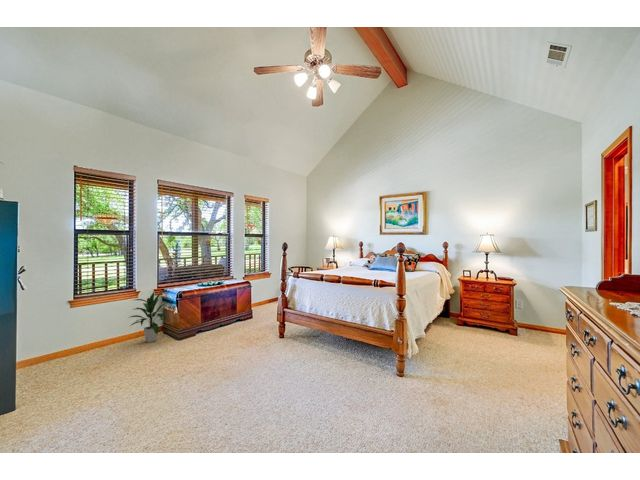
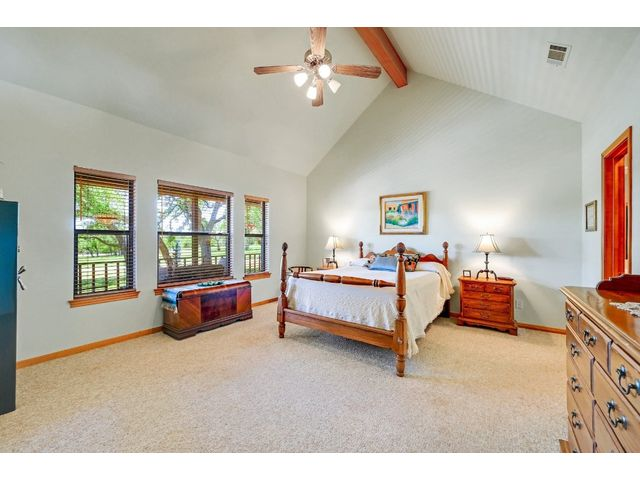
- indoor plant (150, 316)
